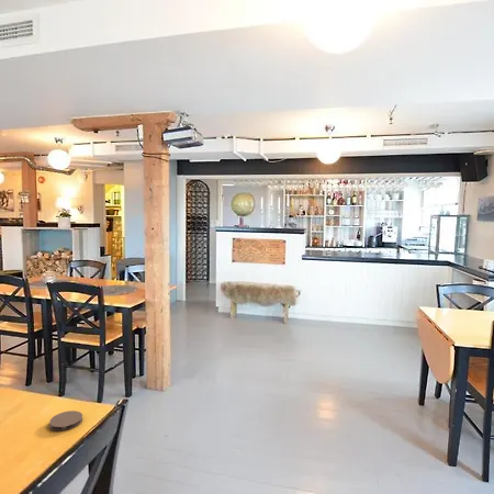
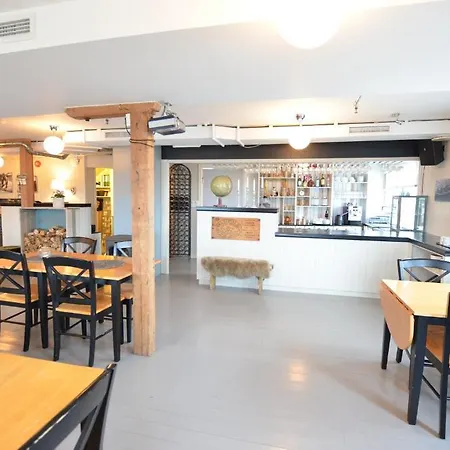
- coaster (66, 420)
